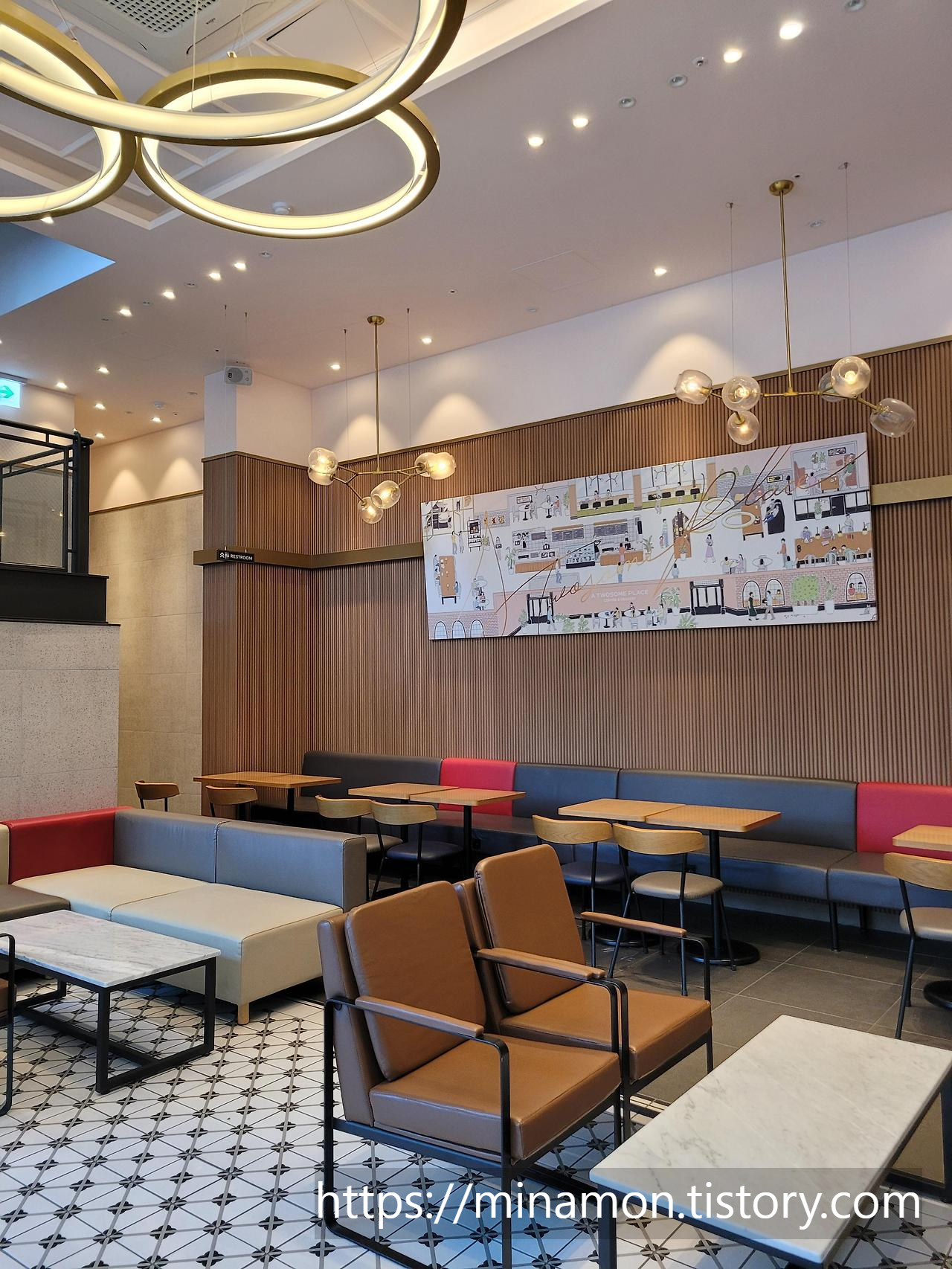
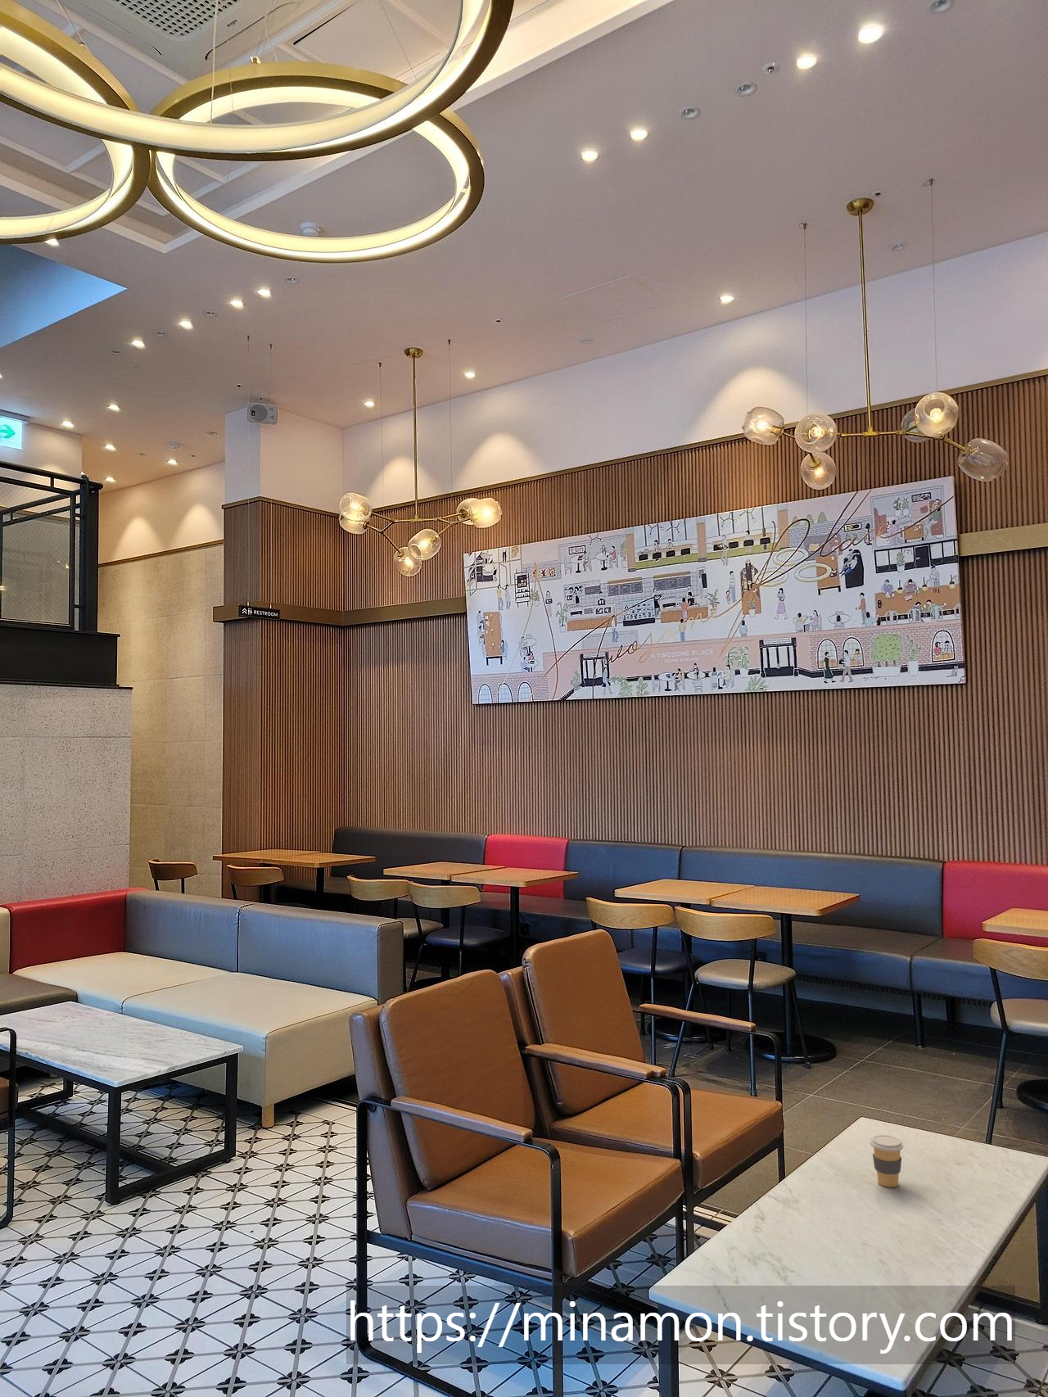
+ coffee cup (886, 1161)
